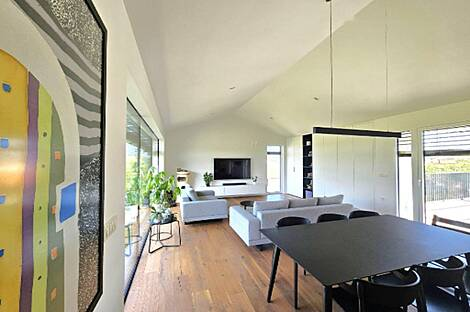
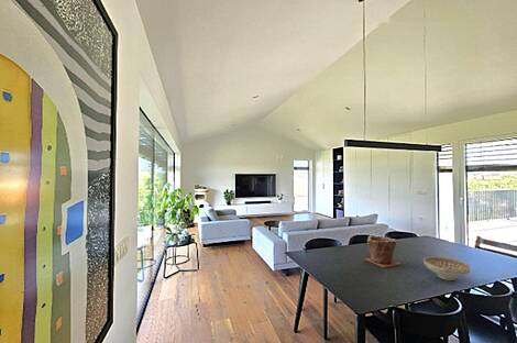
+ plant pot (382, 250)
+ decorative bowl (446, 269)
